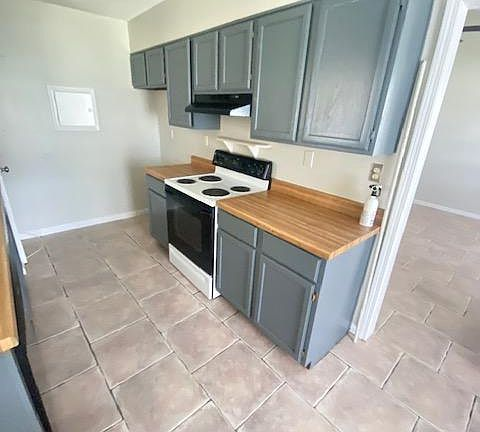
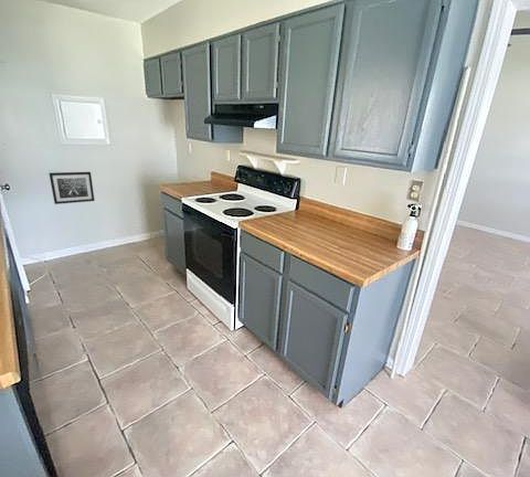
+ wall art (73, 187)
